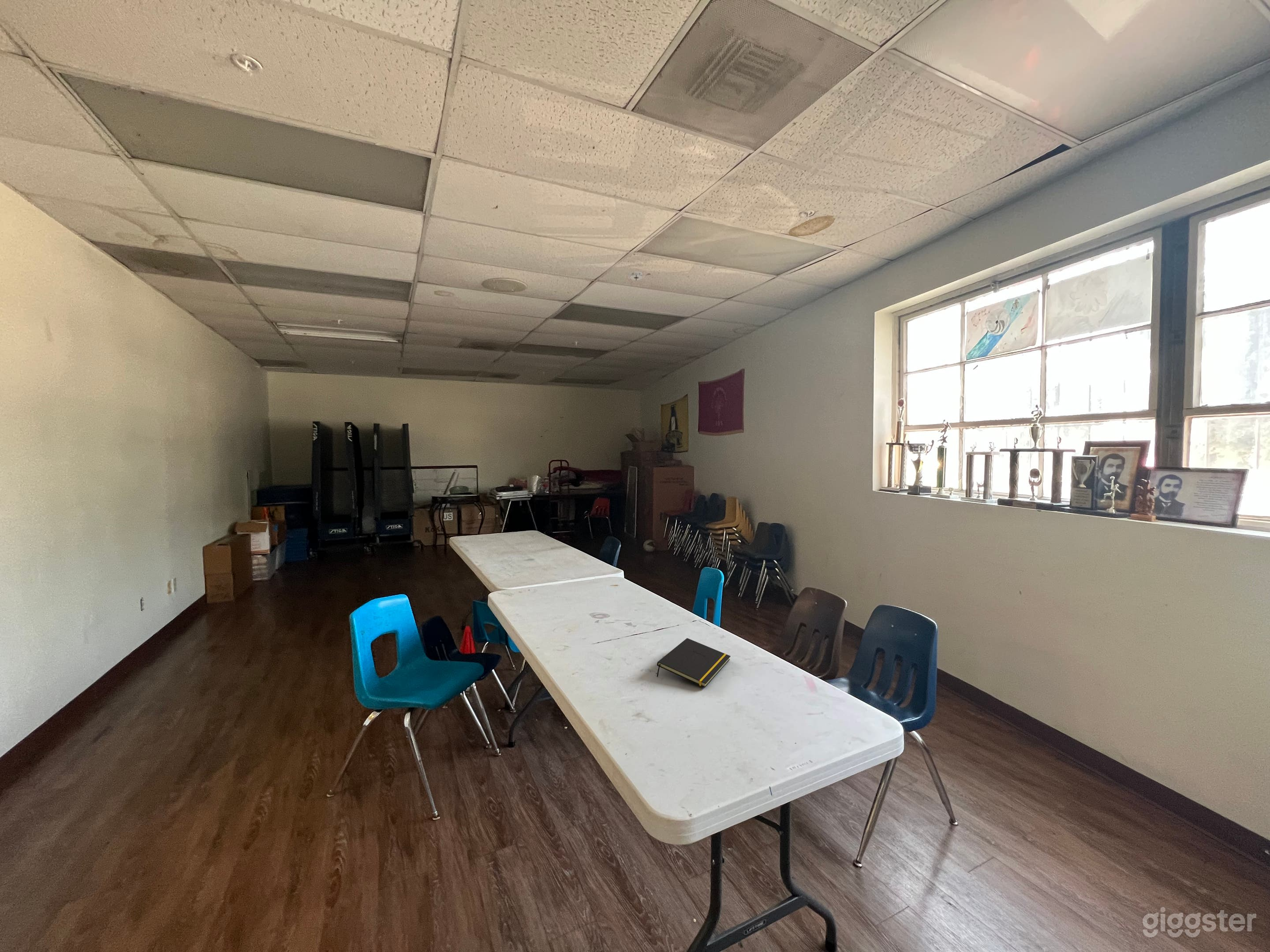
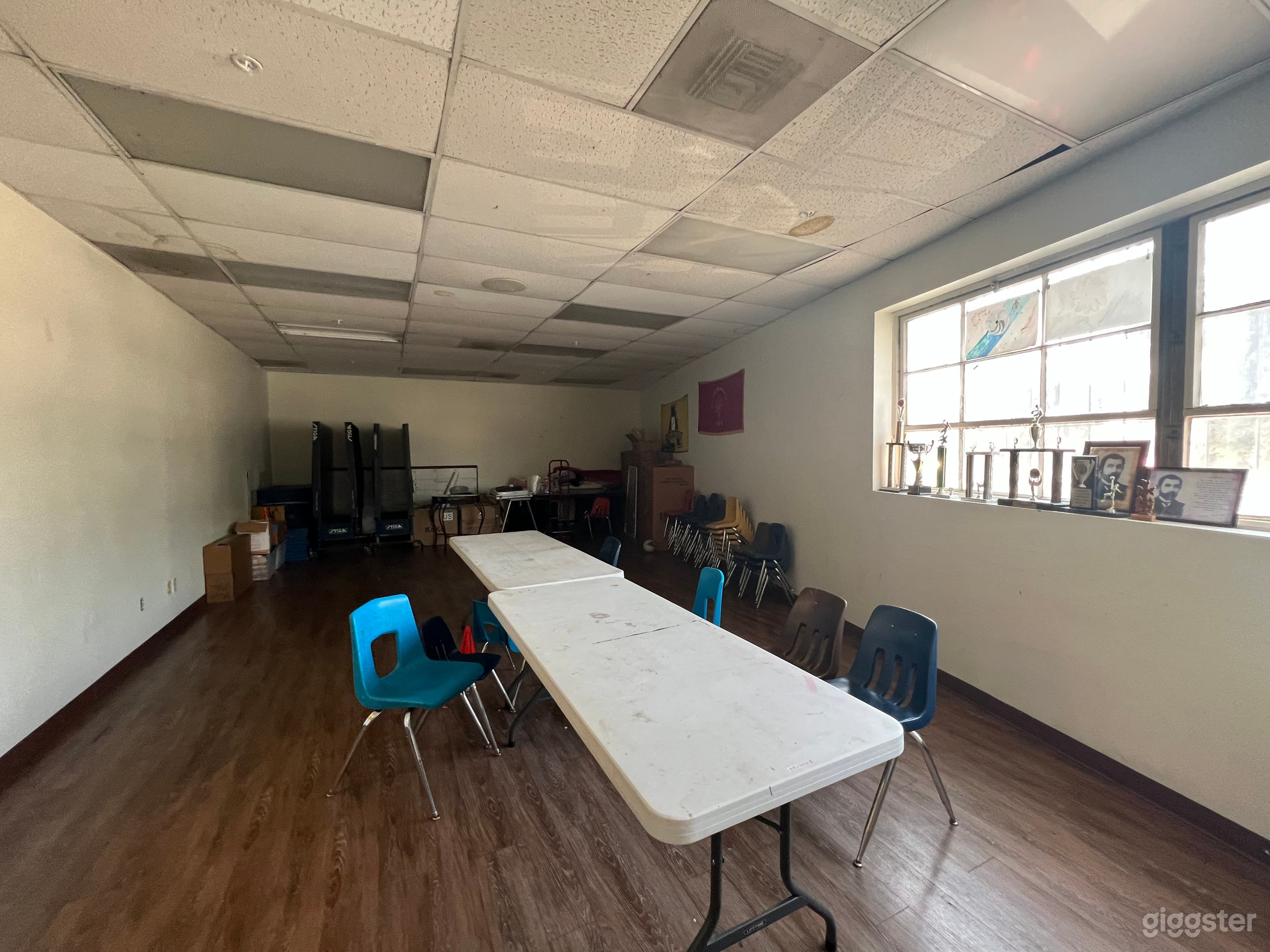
- notepad (695, 660)
- smoke detector (635, 276)
